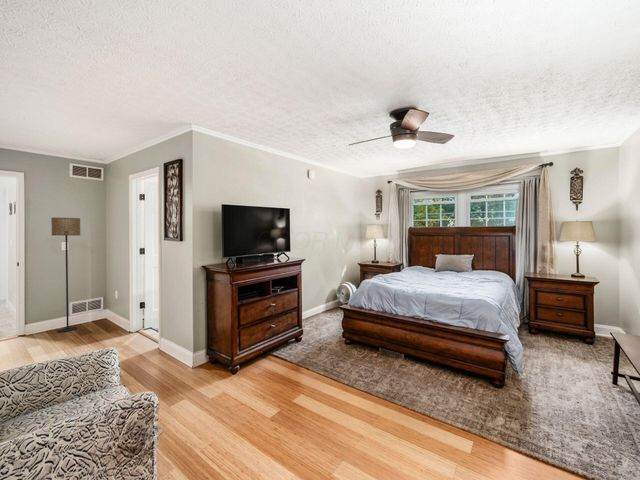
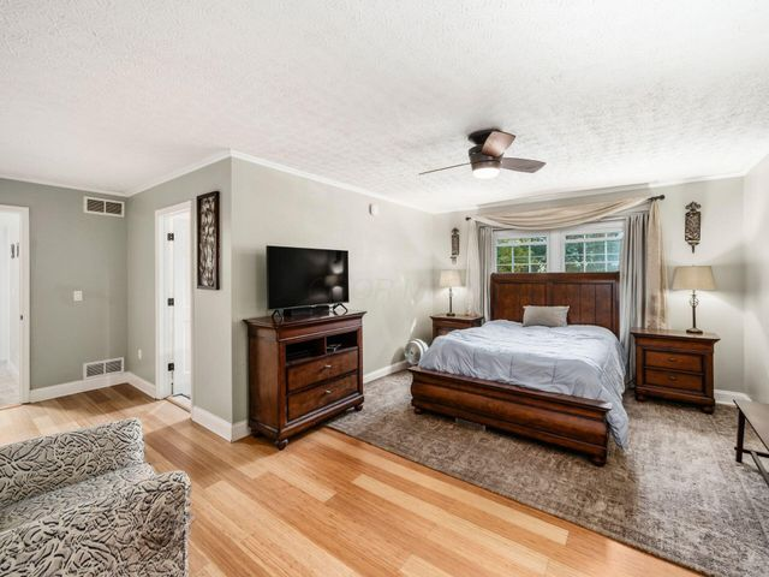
- floor lamp (66, 274)
